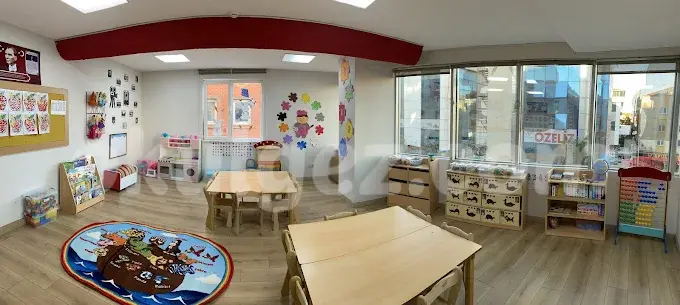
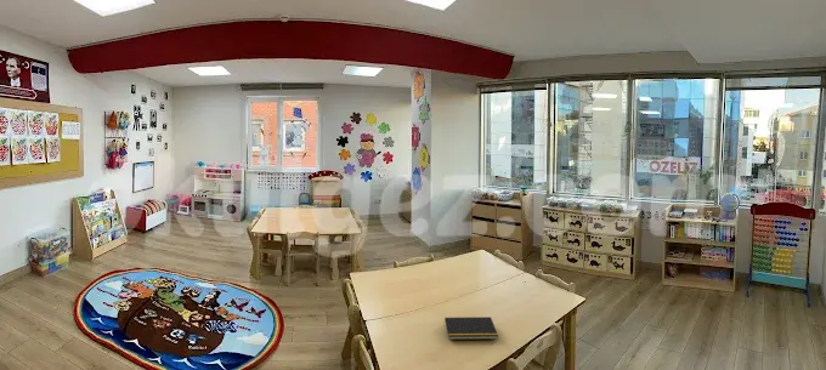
+ notepad (470, 328)
